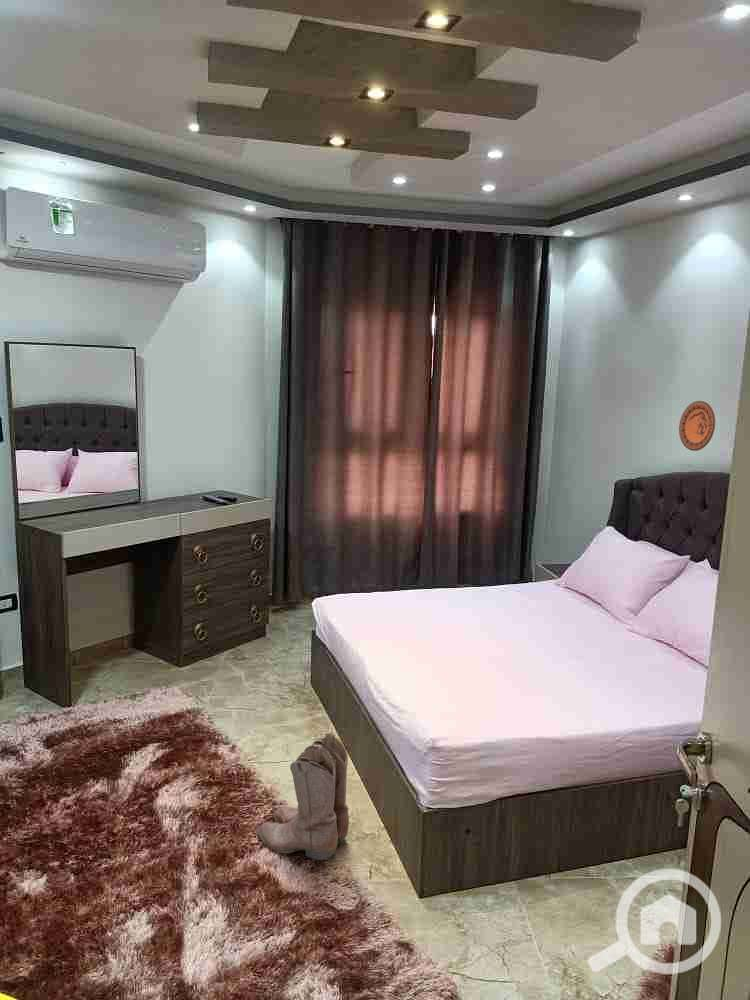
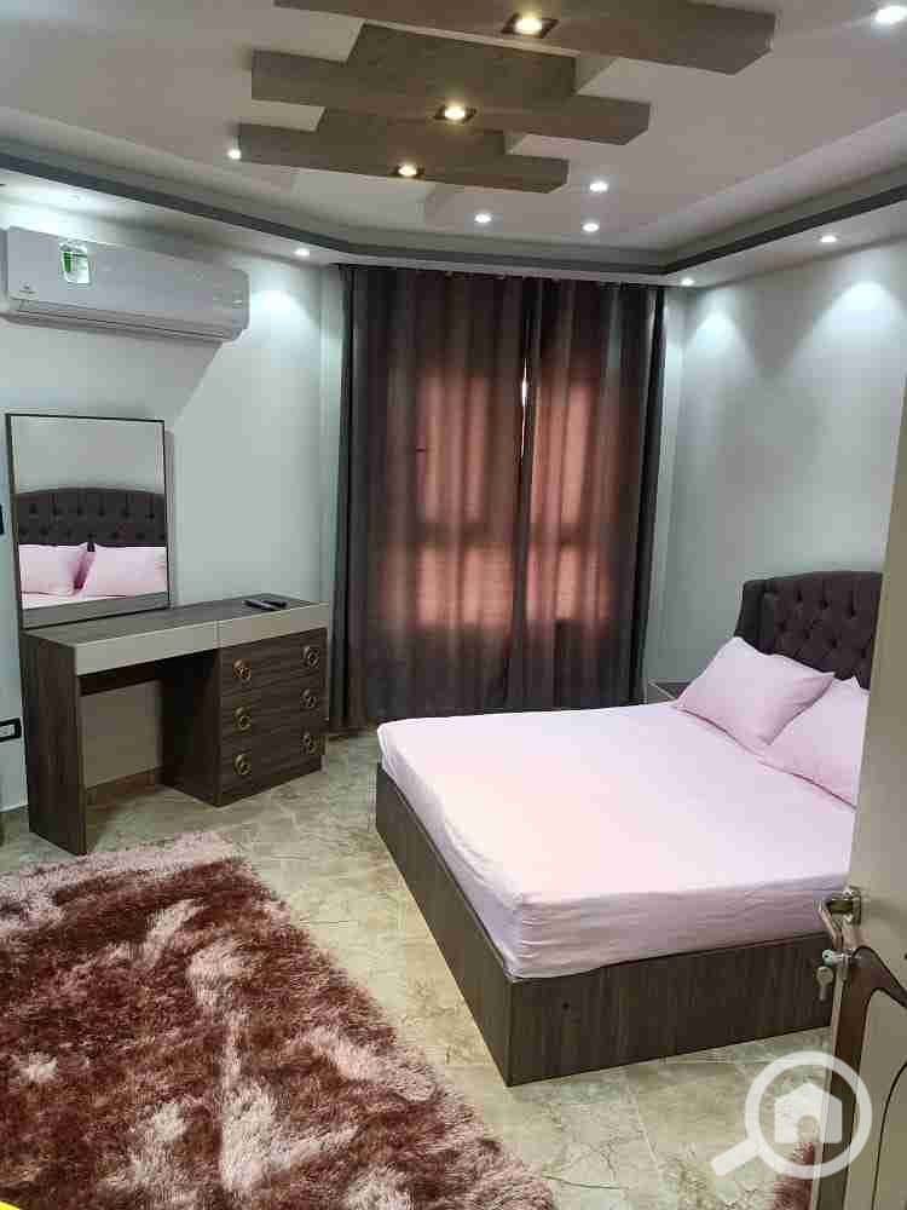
- decorative plate (697, 426)
- boots (303, 788)
